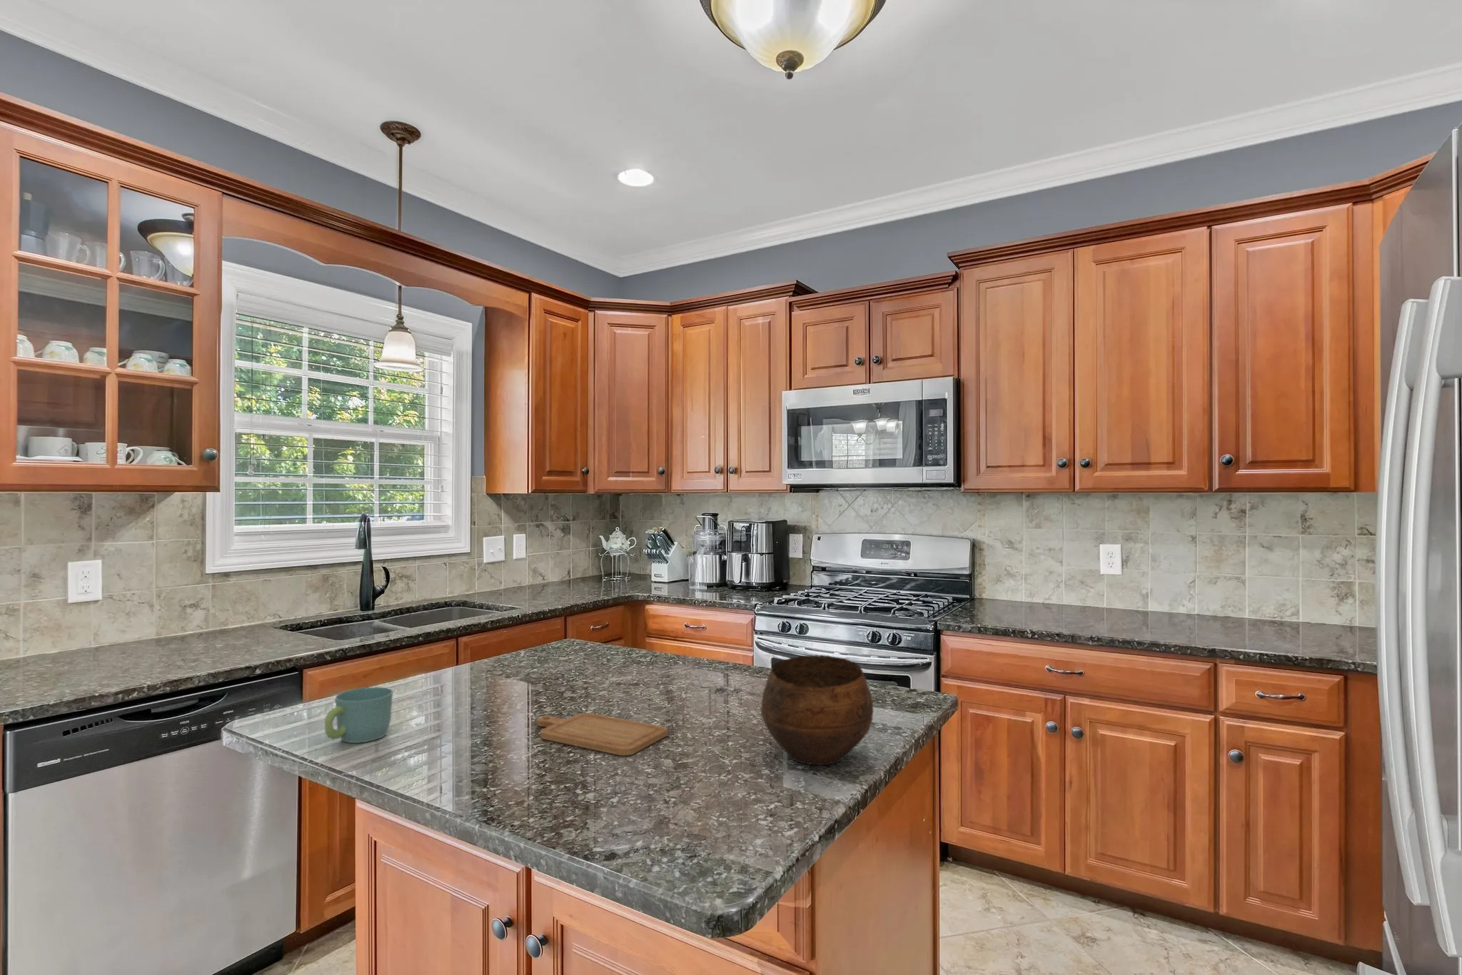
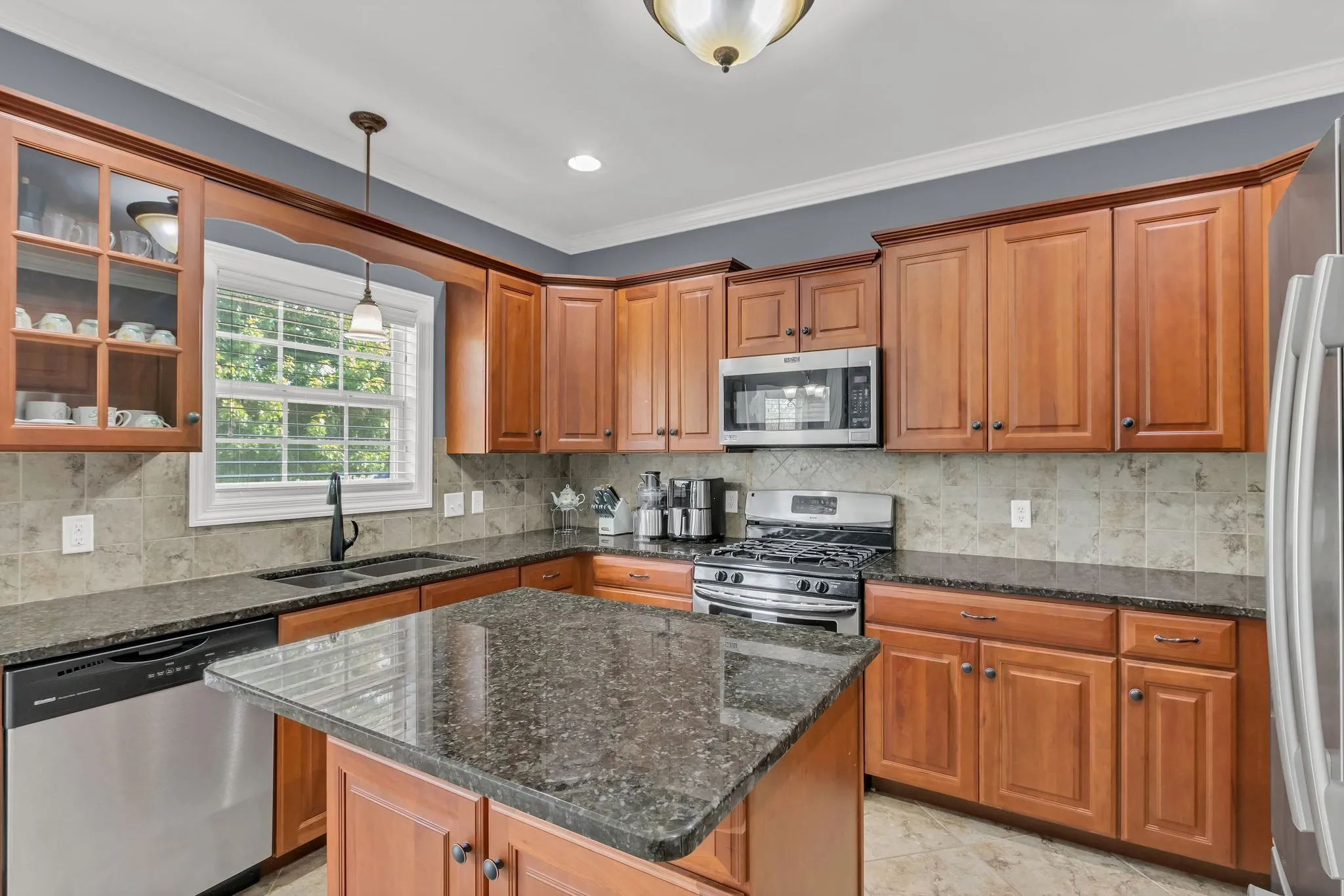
- bowl (816, 709)
- mug (357, 717)
- chopping board (593, 730)
